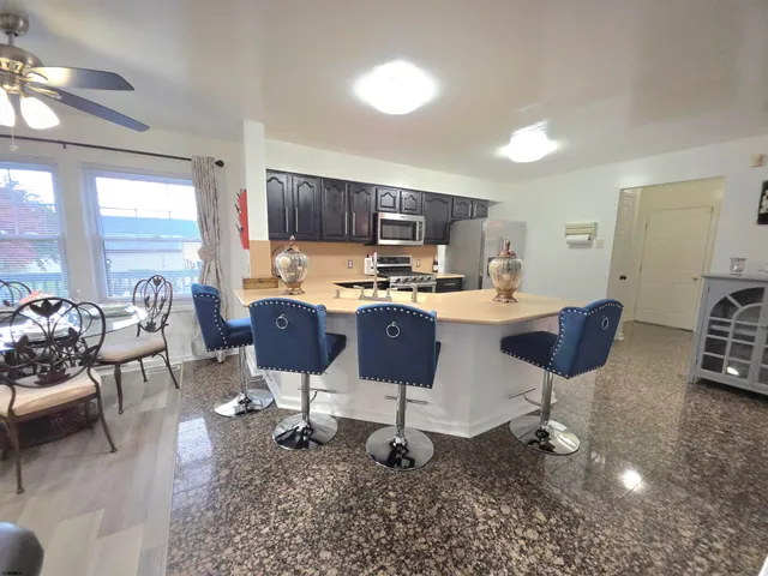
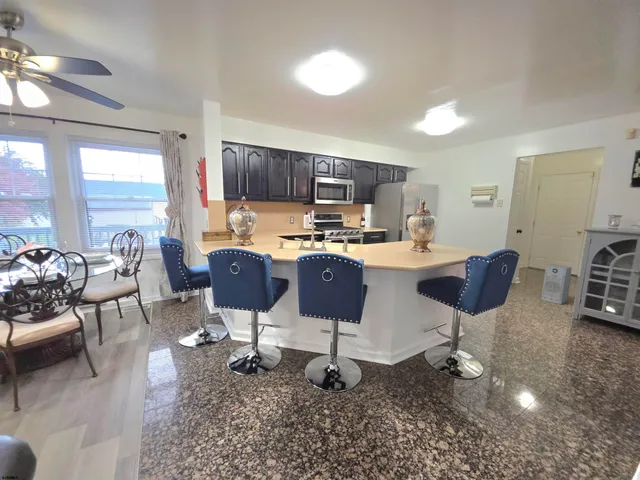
+ air purifier (556, 283)
